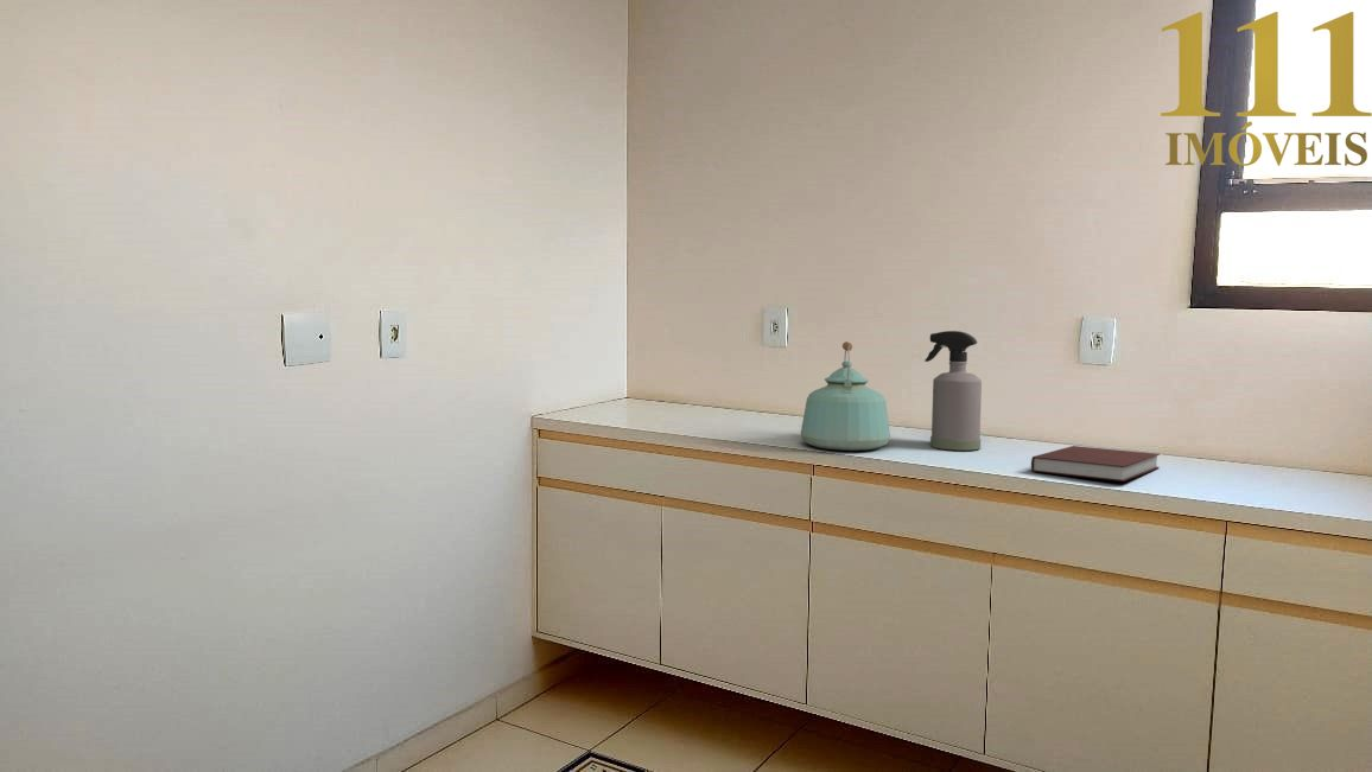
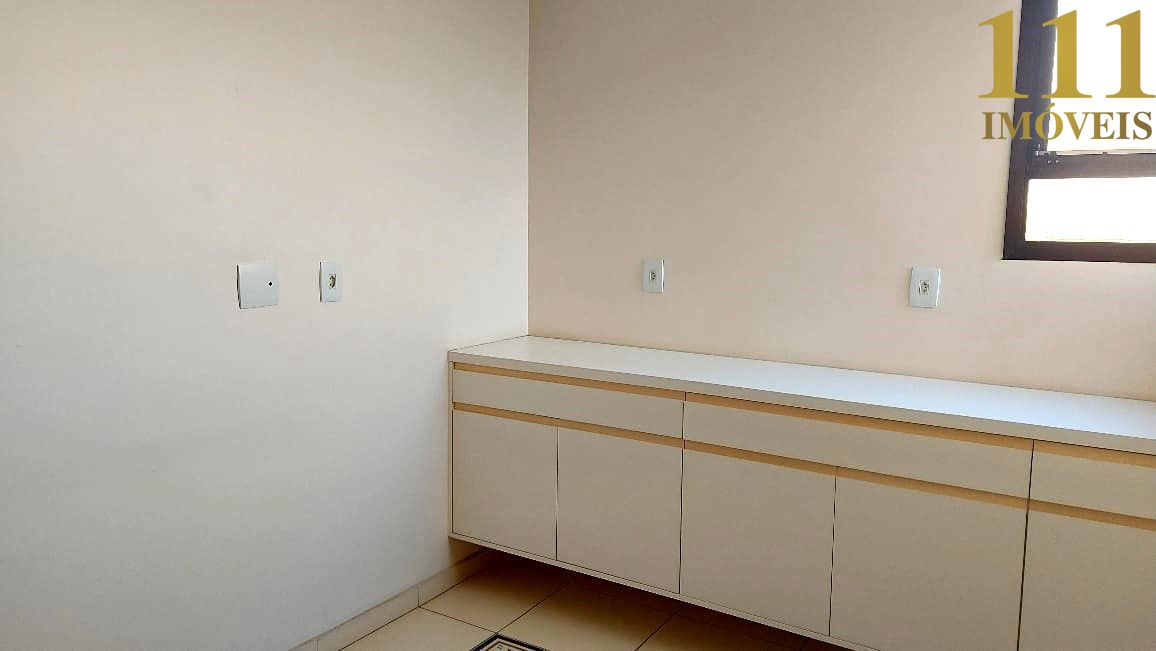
- kettle (845, 393)
- notebook (1095, 461)
- spray bottle (953, 389)
